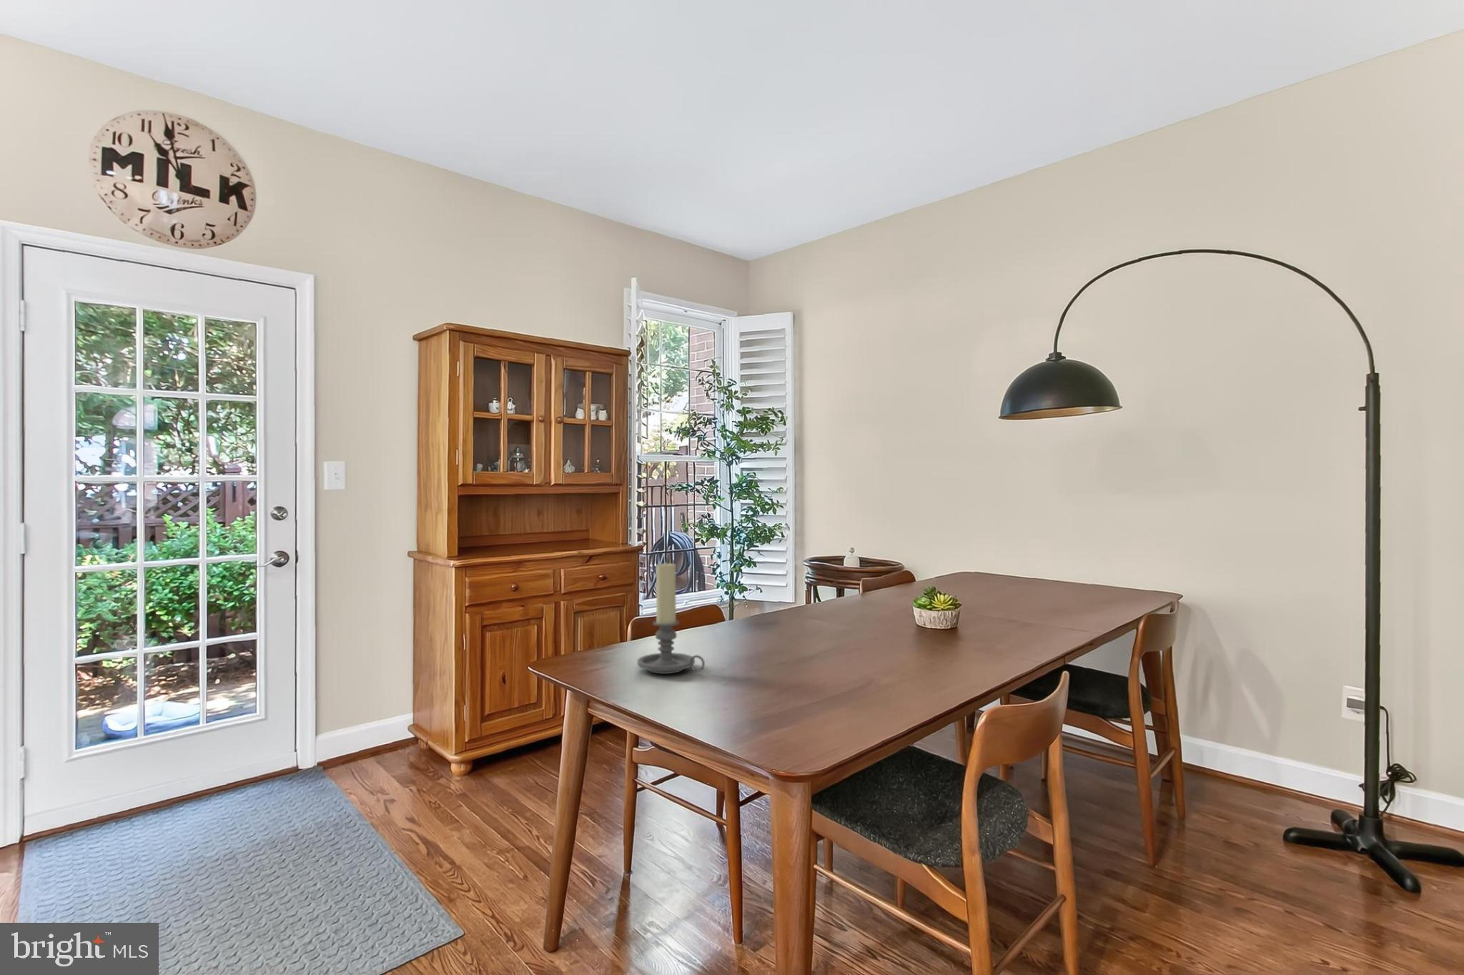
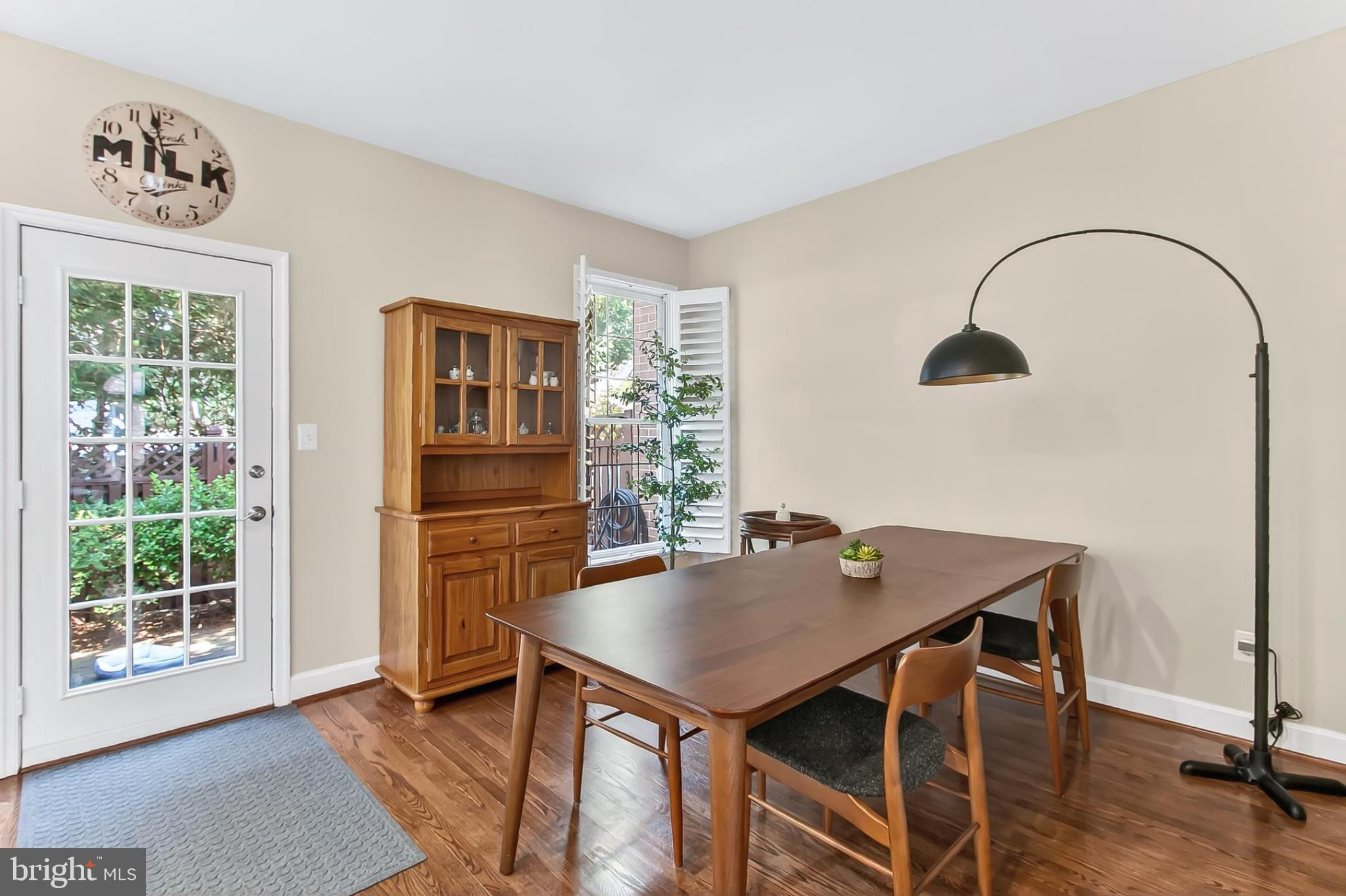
- candle holder (671, 616)
